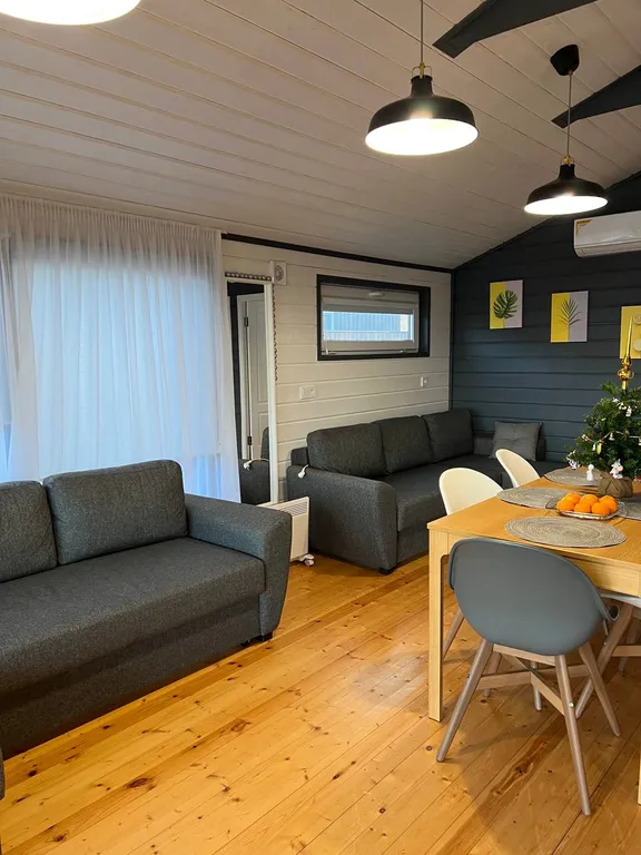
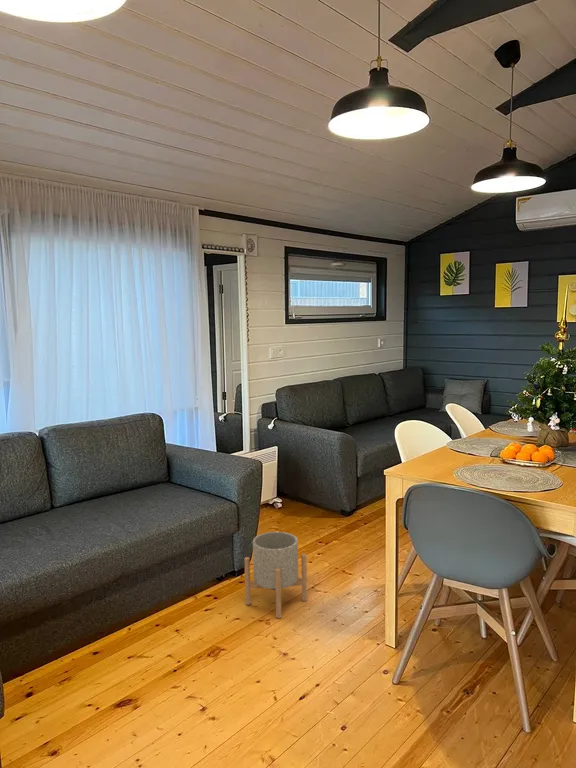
+ planter (275, 571)
